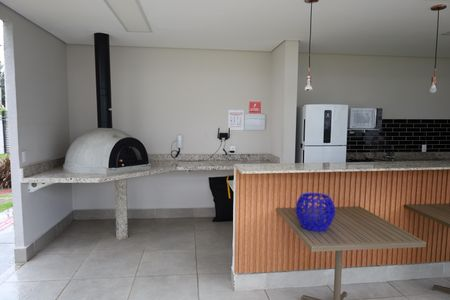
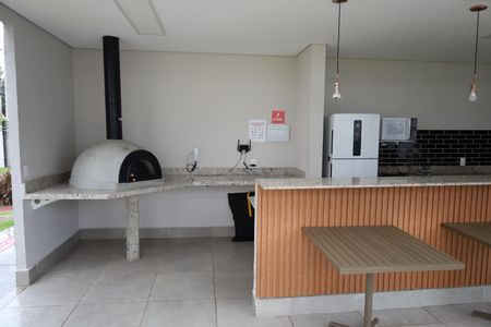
- decorative bowl (314, 211)
